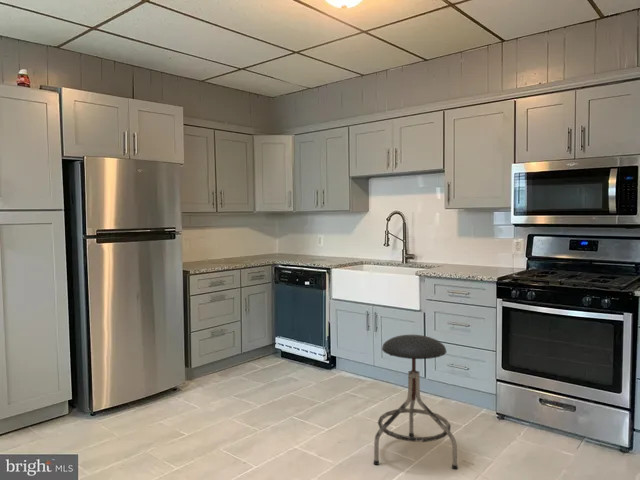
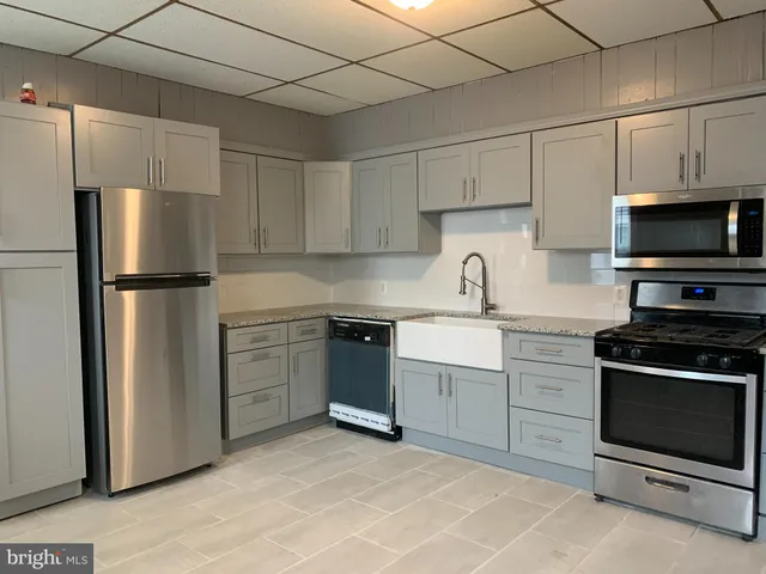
- stool (418, 397)
